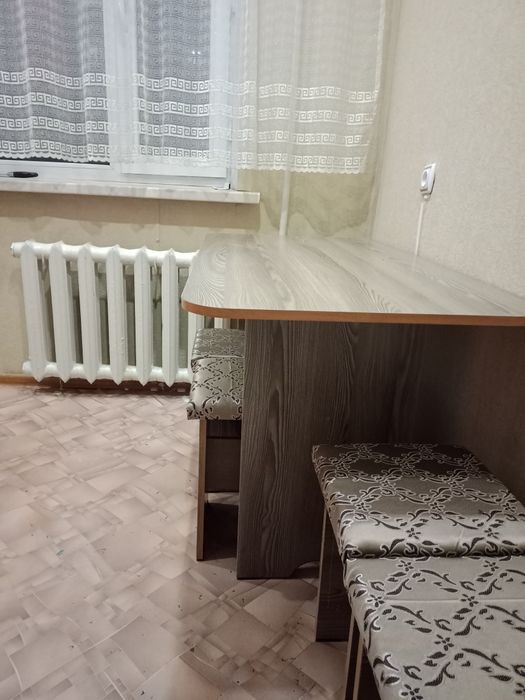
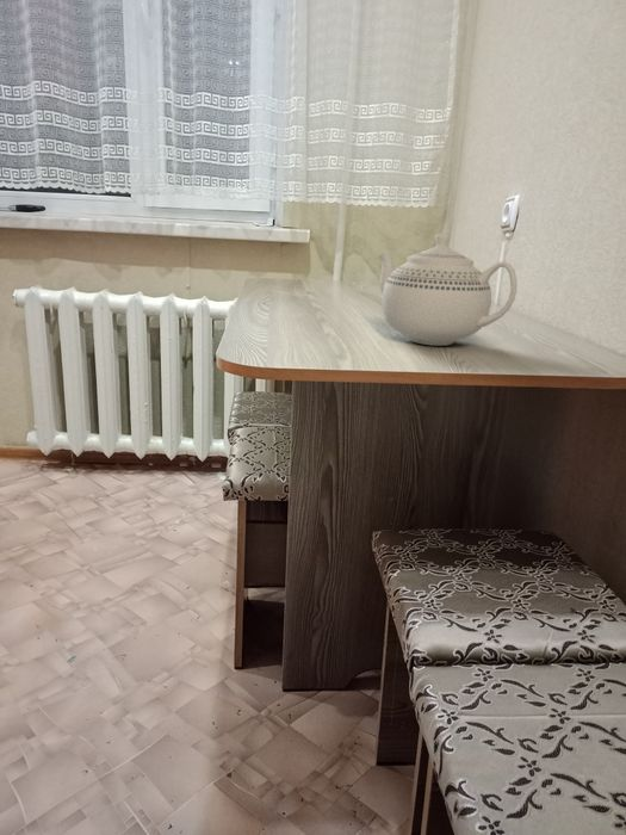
+ teapot (439, 289)
